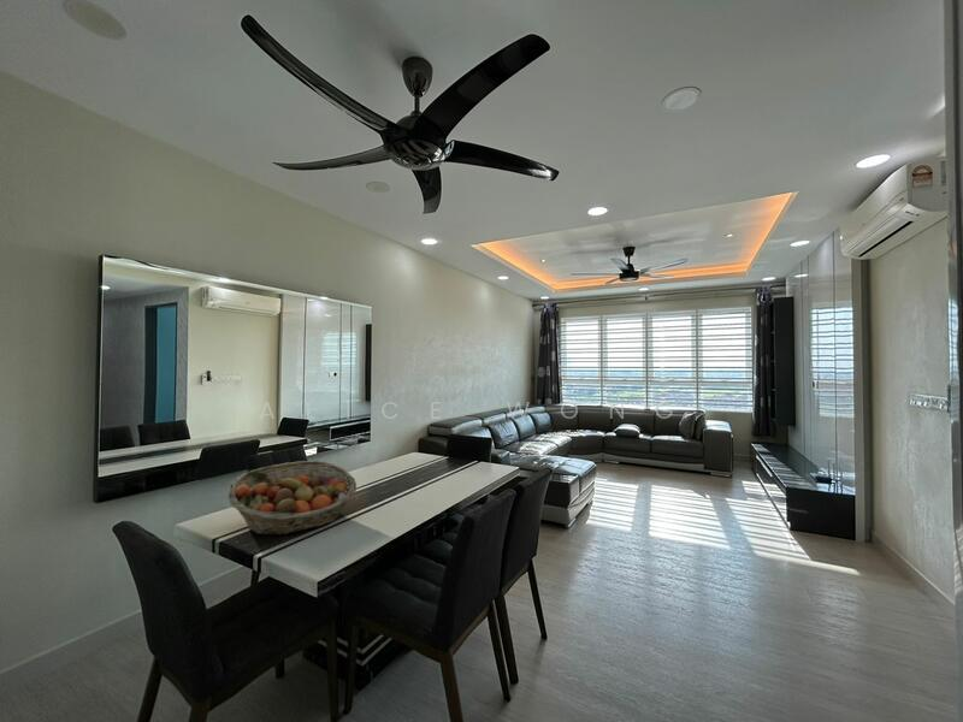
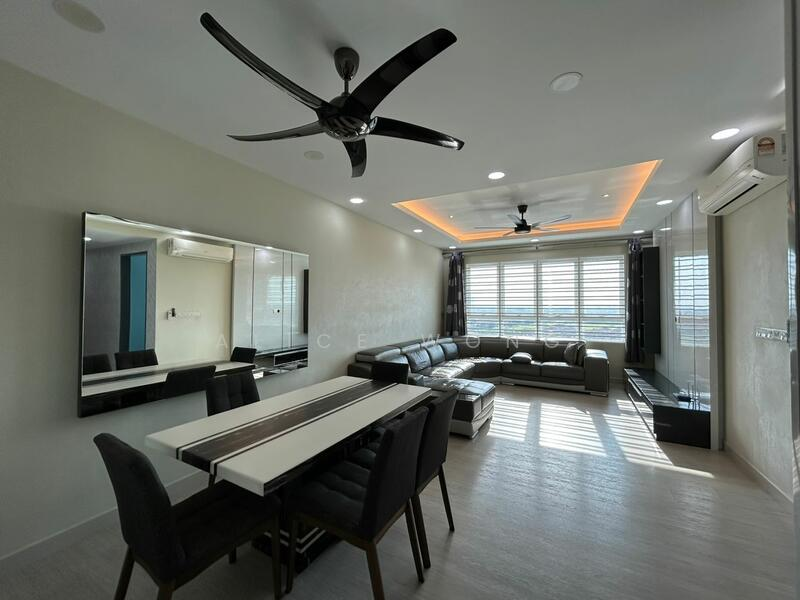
- fruit basket (295, 495)
